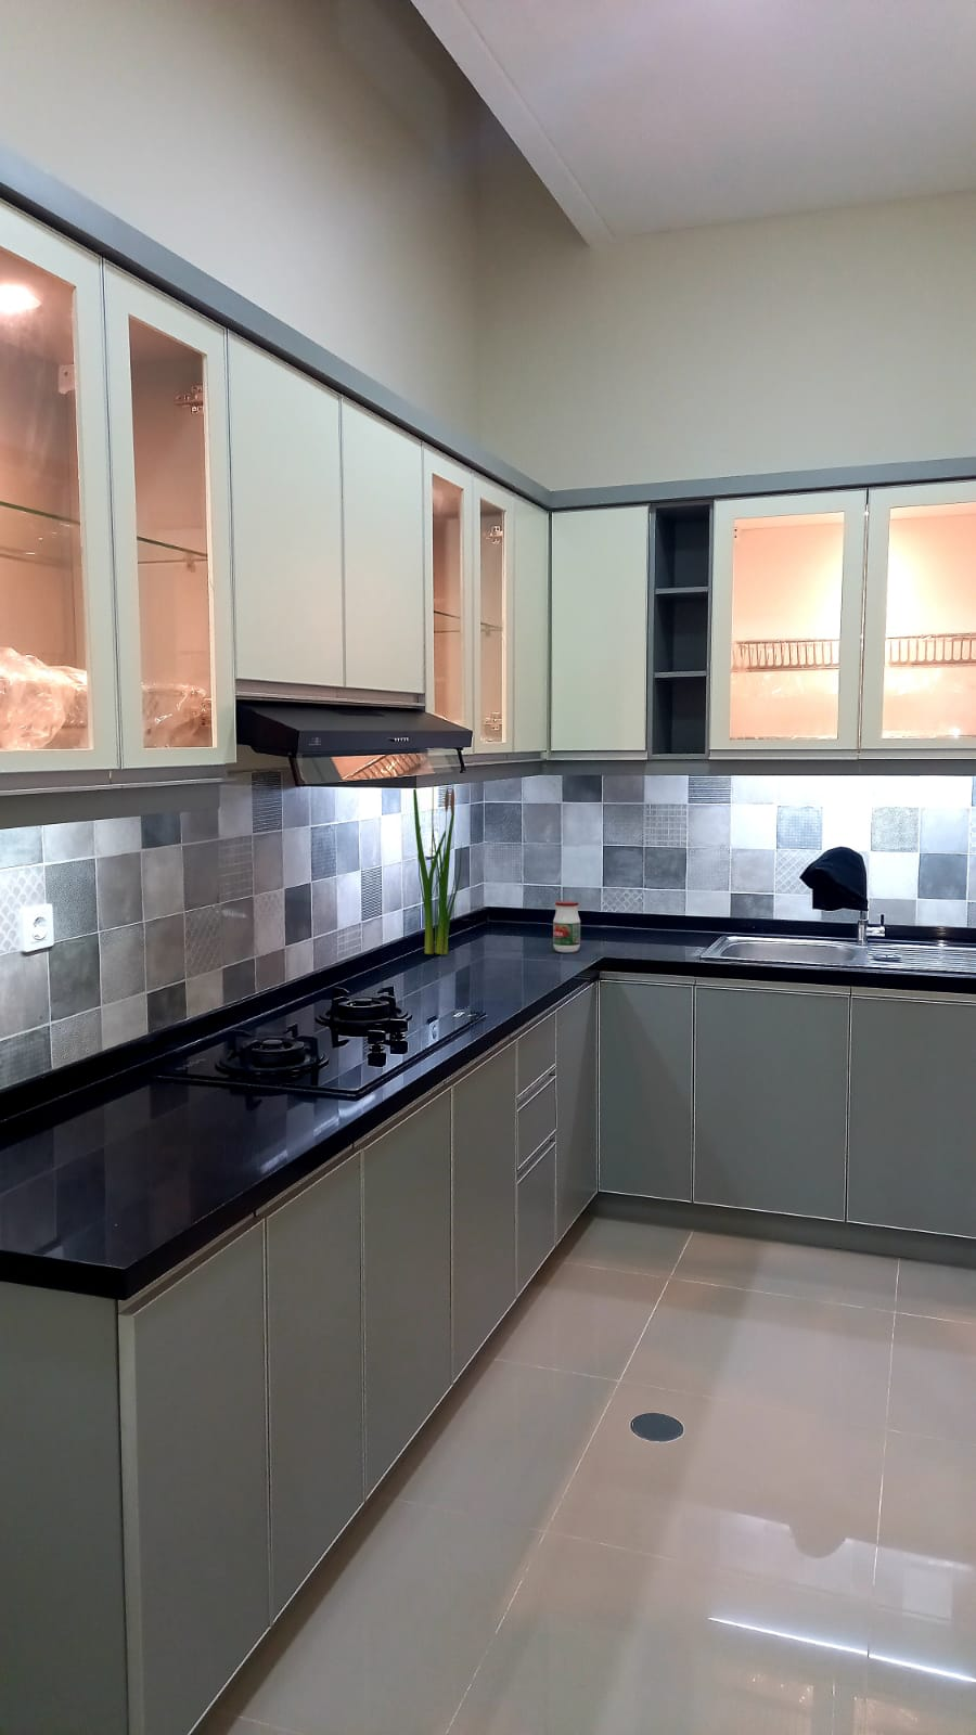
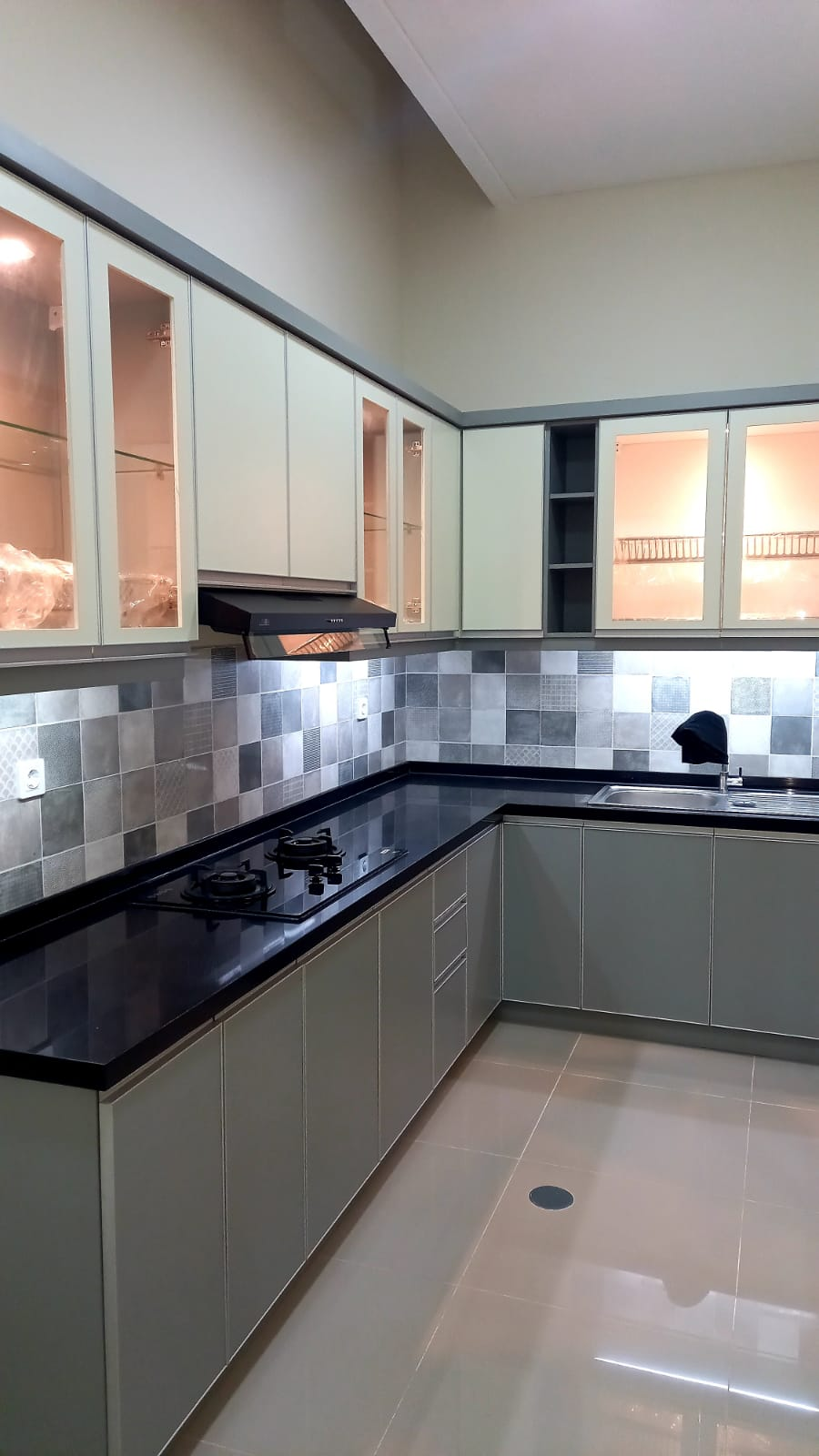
- plant (443, 854)
- jar (566, 926)
